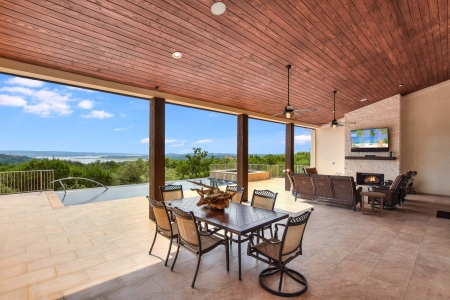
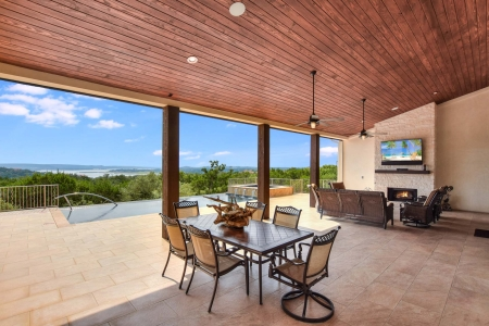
- side table (372, 203)
